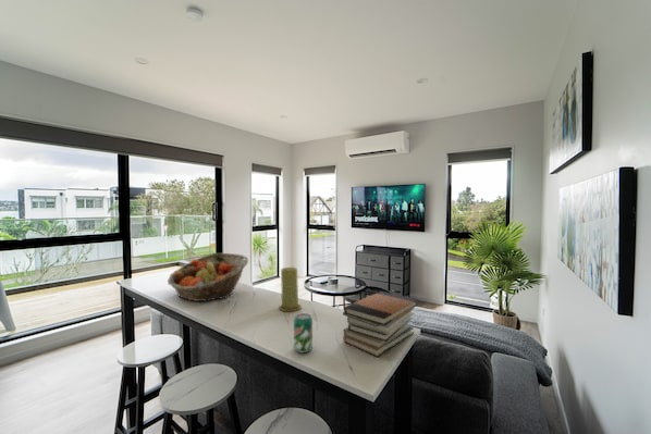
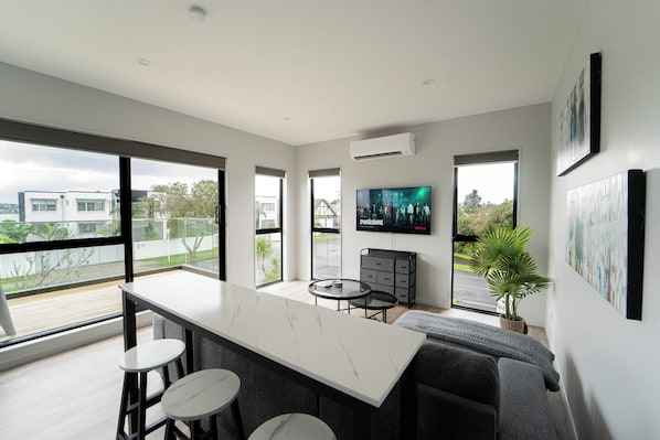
- beverage can (303, 333)
- fruit basket (209, 274)
- book stack (381, 320)
- candle (290, 287)
